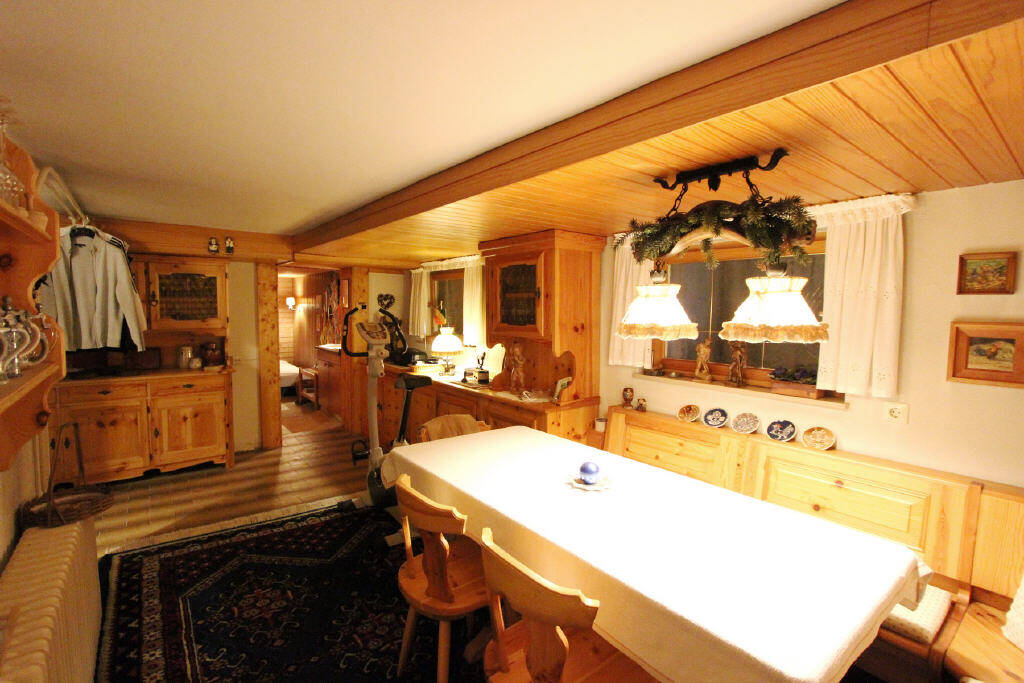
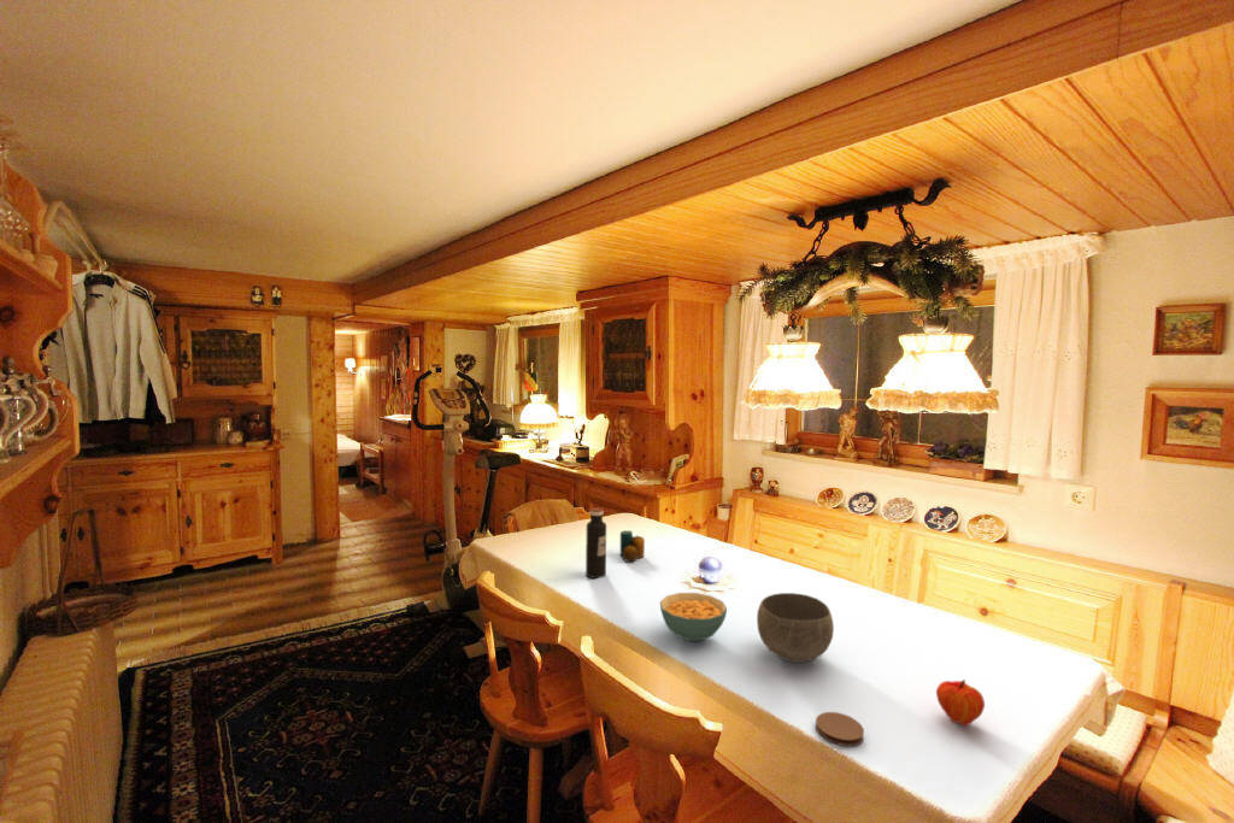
+ candle (633, 545)
+ bowl (794, 629)
+ coaster (839, 728)
+ water bottle (595, 542)
+ cereal bowl (692, 621)
+ fruit (959, 700)
